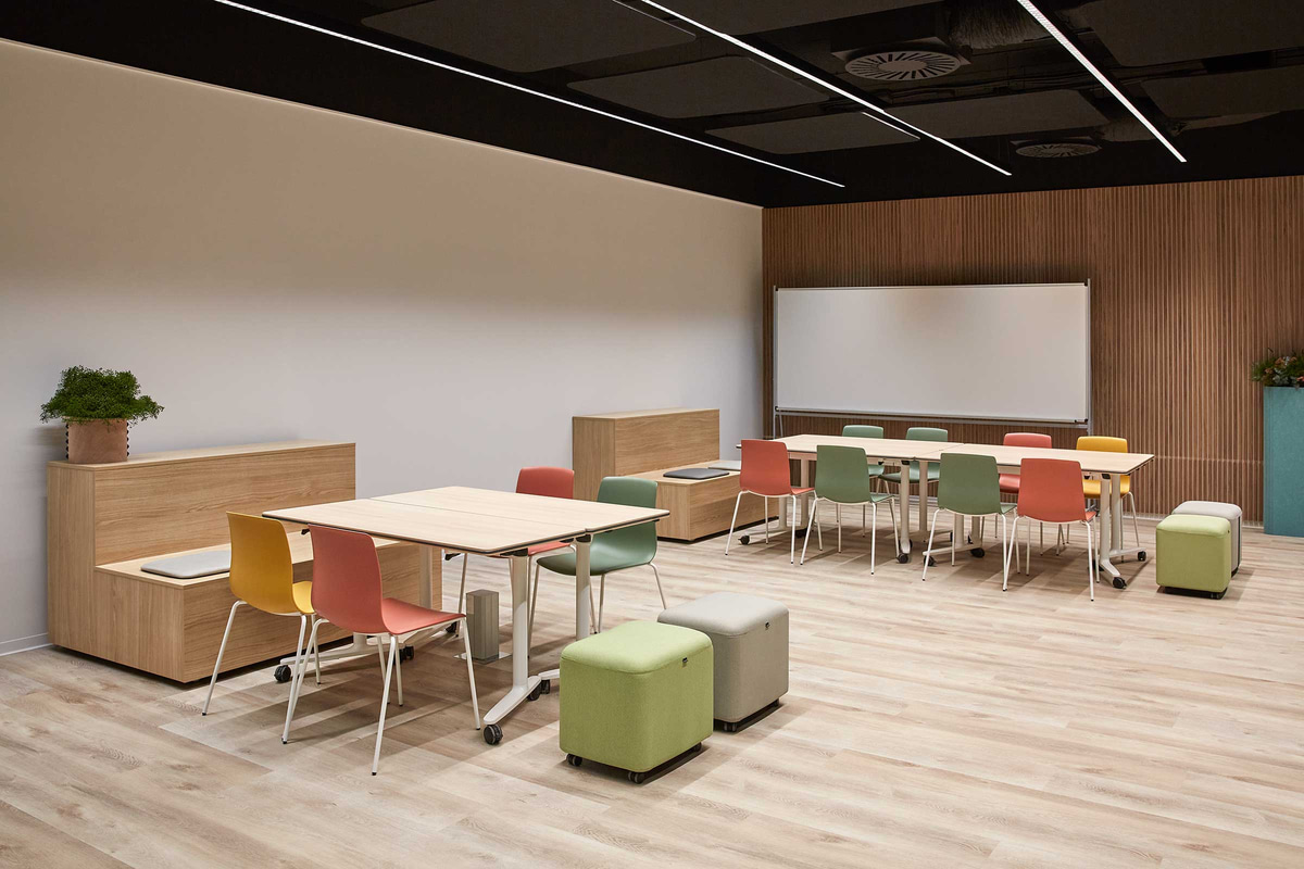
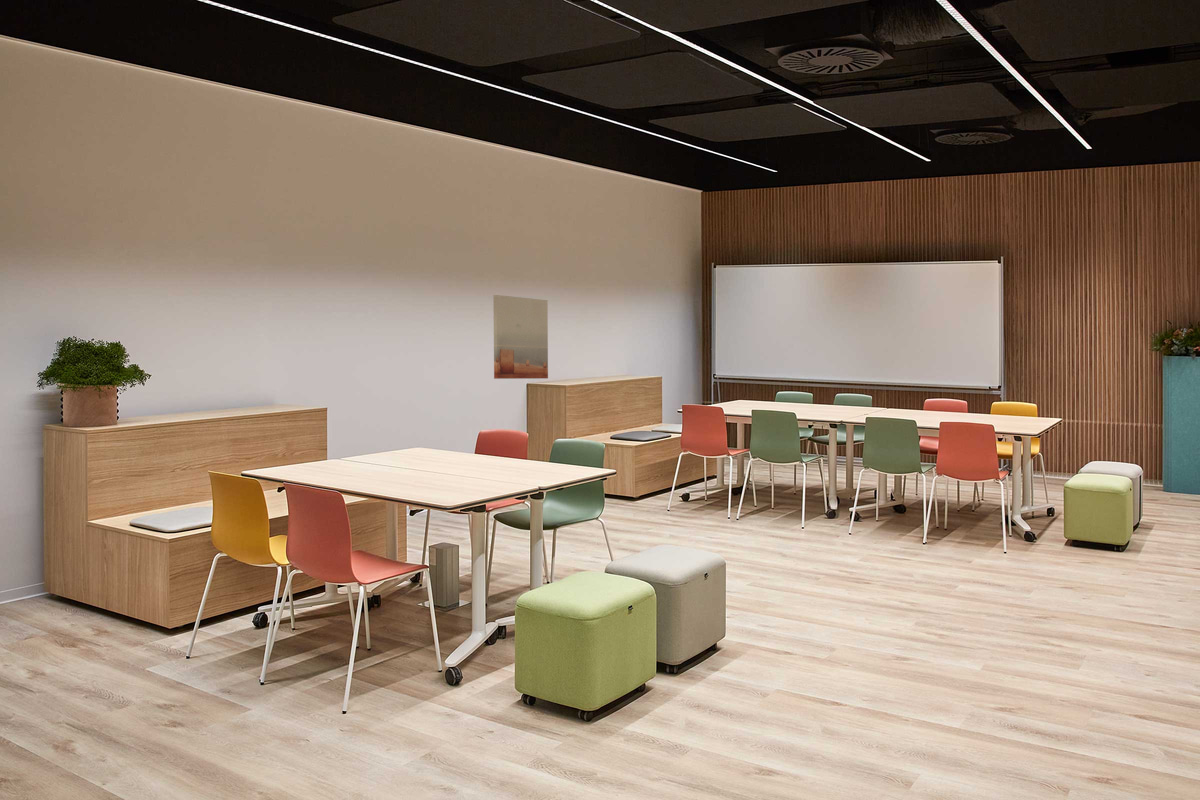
+ wall art (521, 338)
